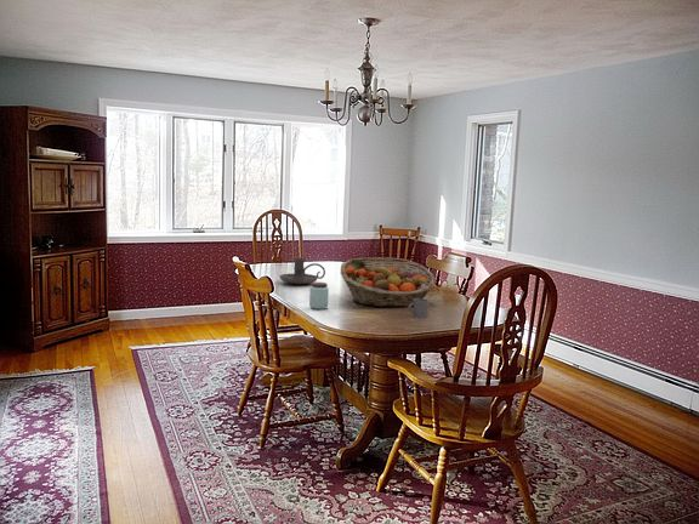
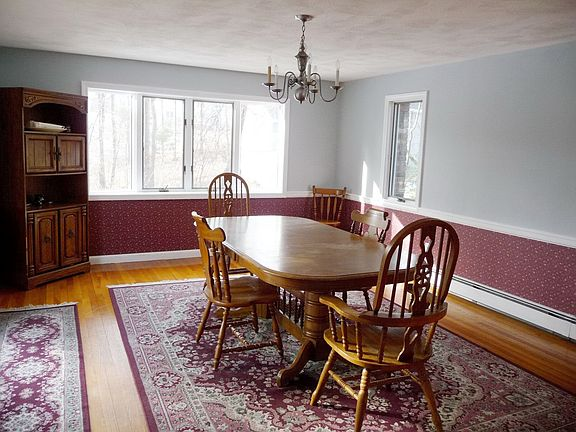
- peanut butter (318, 295)
- fruit basket (387, 281)
- candle holder (302, 270)
- mug (417, 307)
